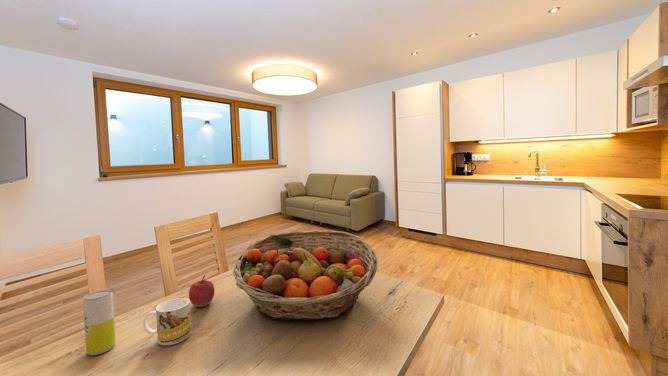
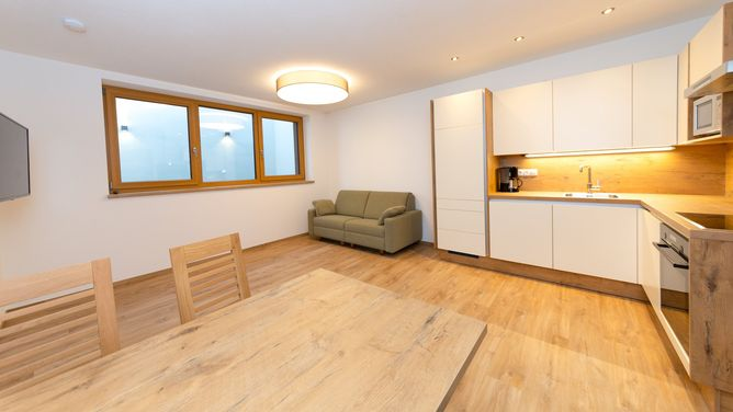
- beverage can (99, 321)
- mug (167, 320)
- apple (201, 290)
- fruit basket (306, 269)
